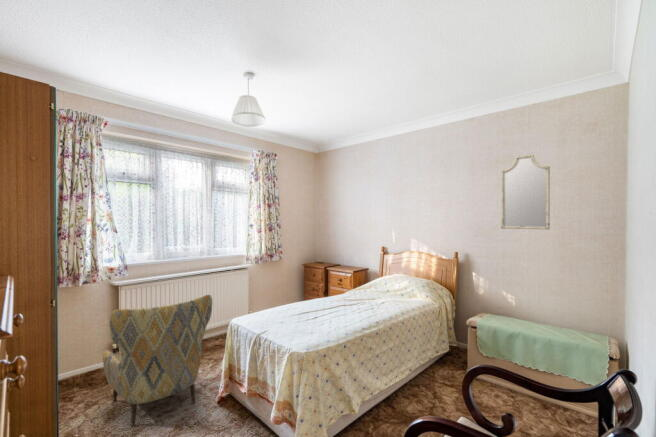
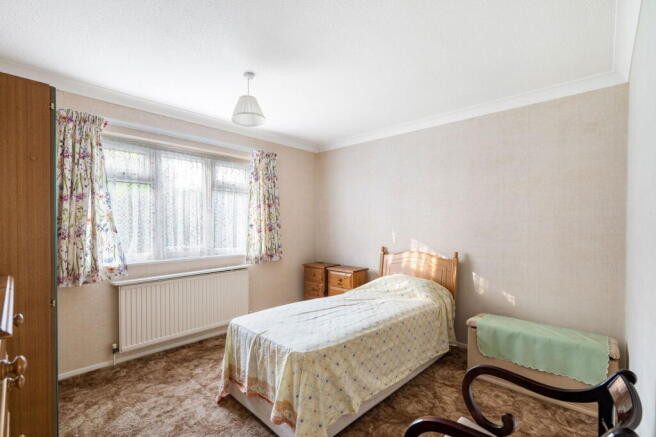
- armchair (160, 349)
- home mirror (524, 192)
